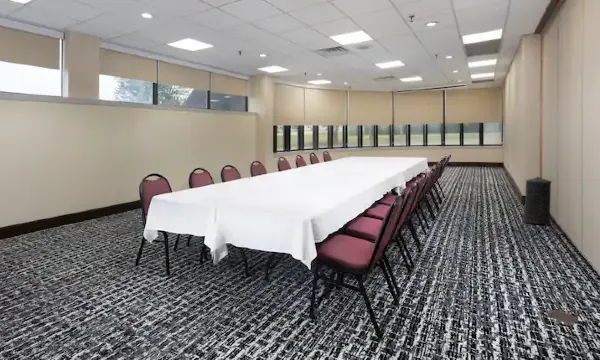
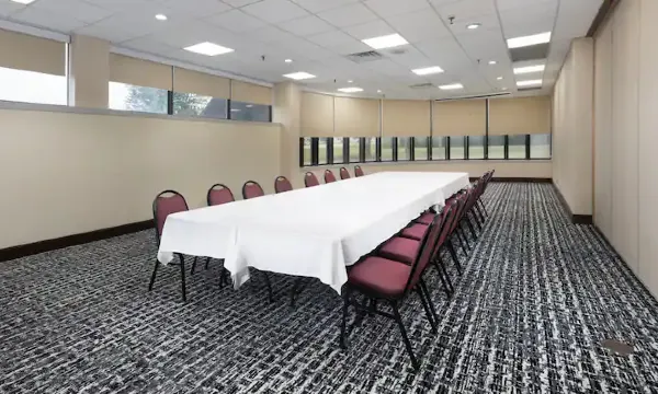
- trash can (536, 199)
